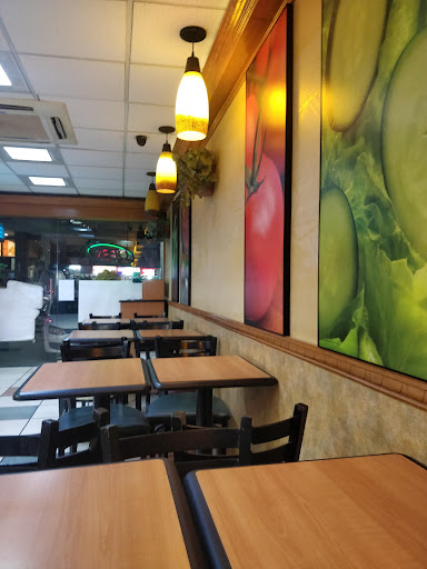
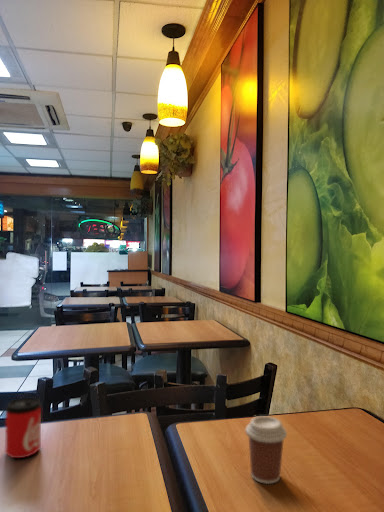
+ can (23, 426)
+ coffee cup (265, 448)
